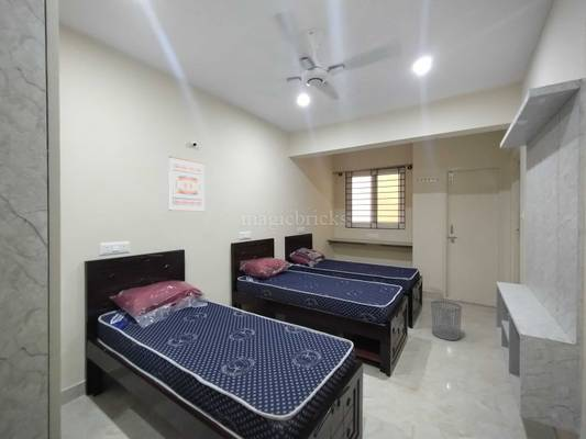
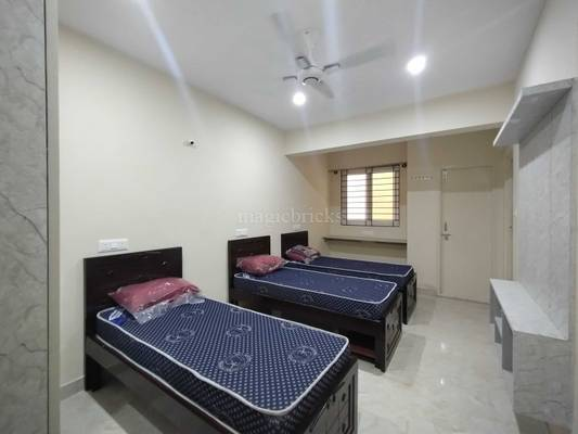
- wall art (188, 185)
- waste bin (445, 319)
